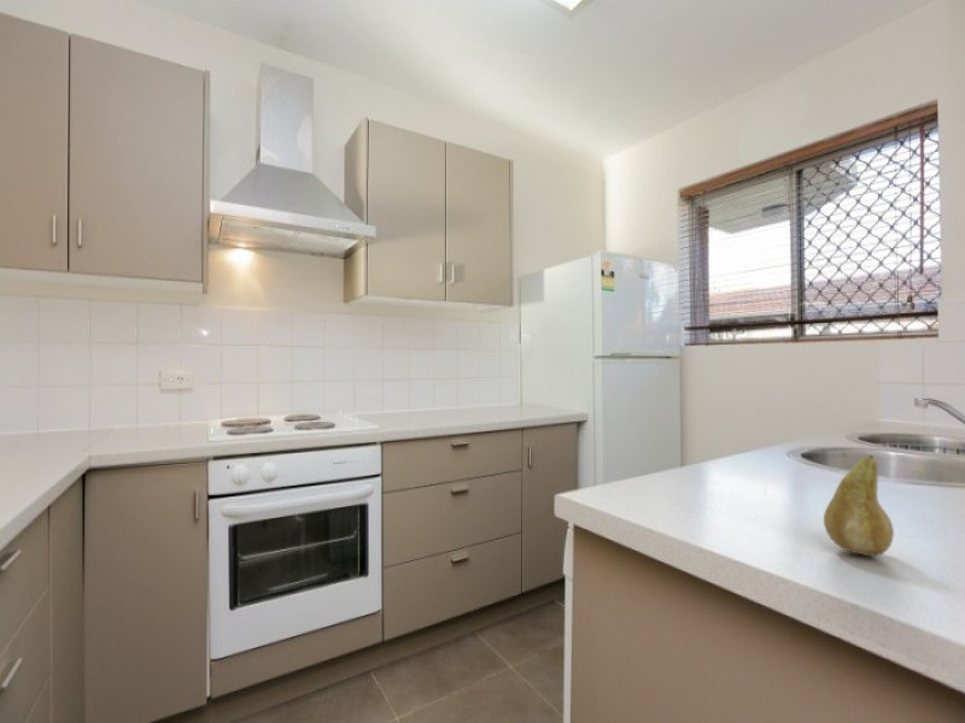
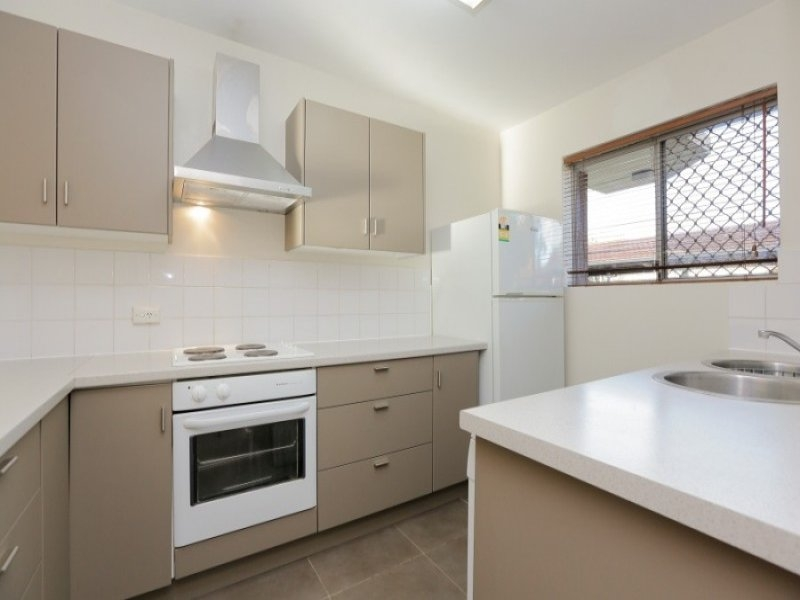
- fruit (856, 504)
